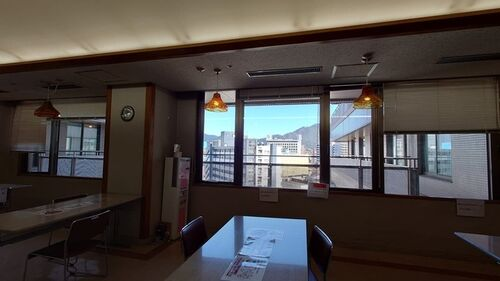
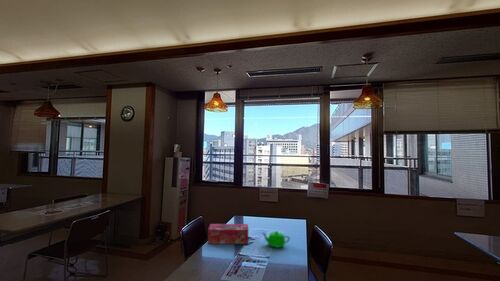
+ teapot (275, 238)
+ tissue box (228, 233)
